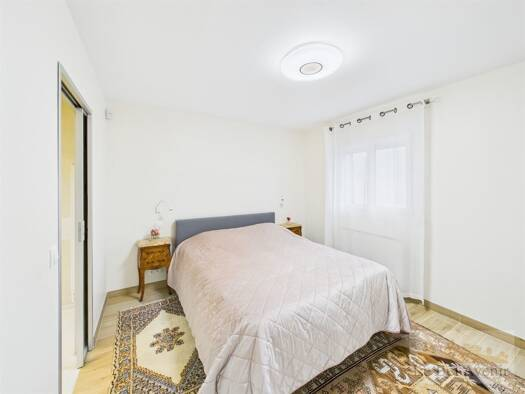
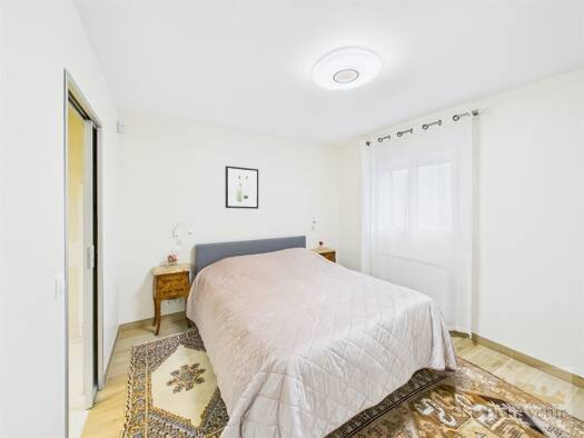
+ wall art (241, 188)
